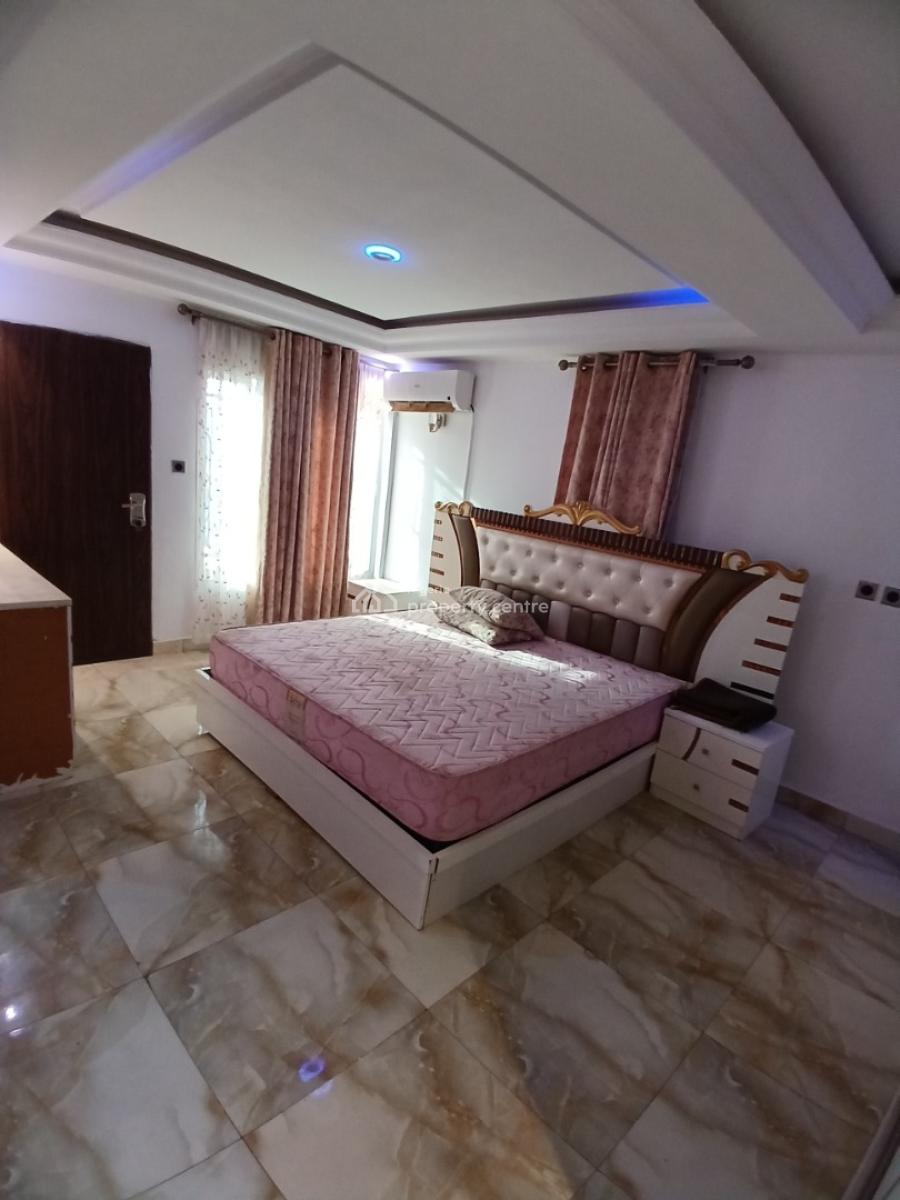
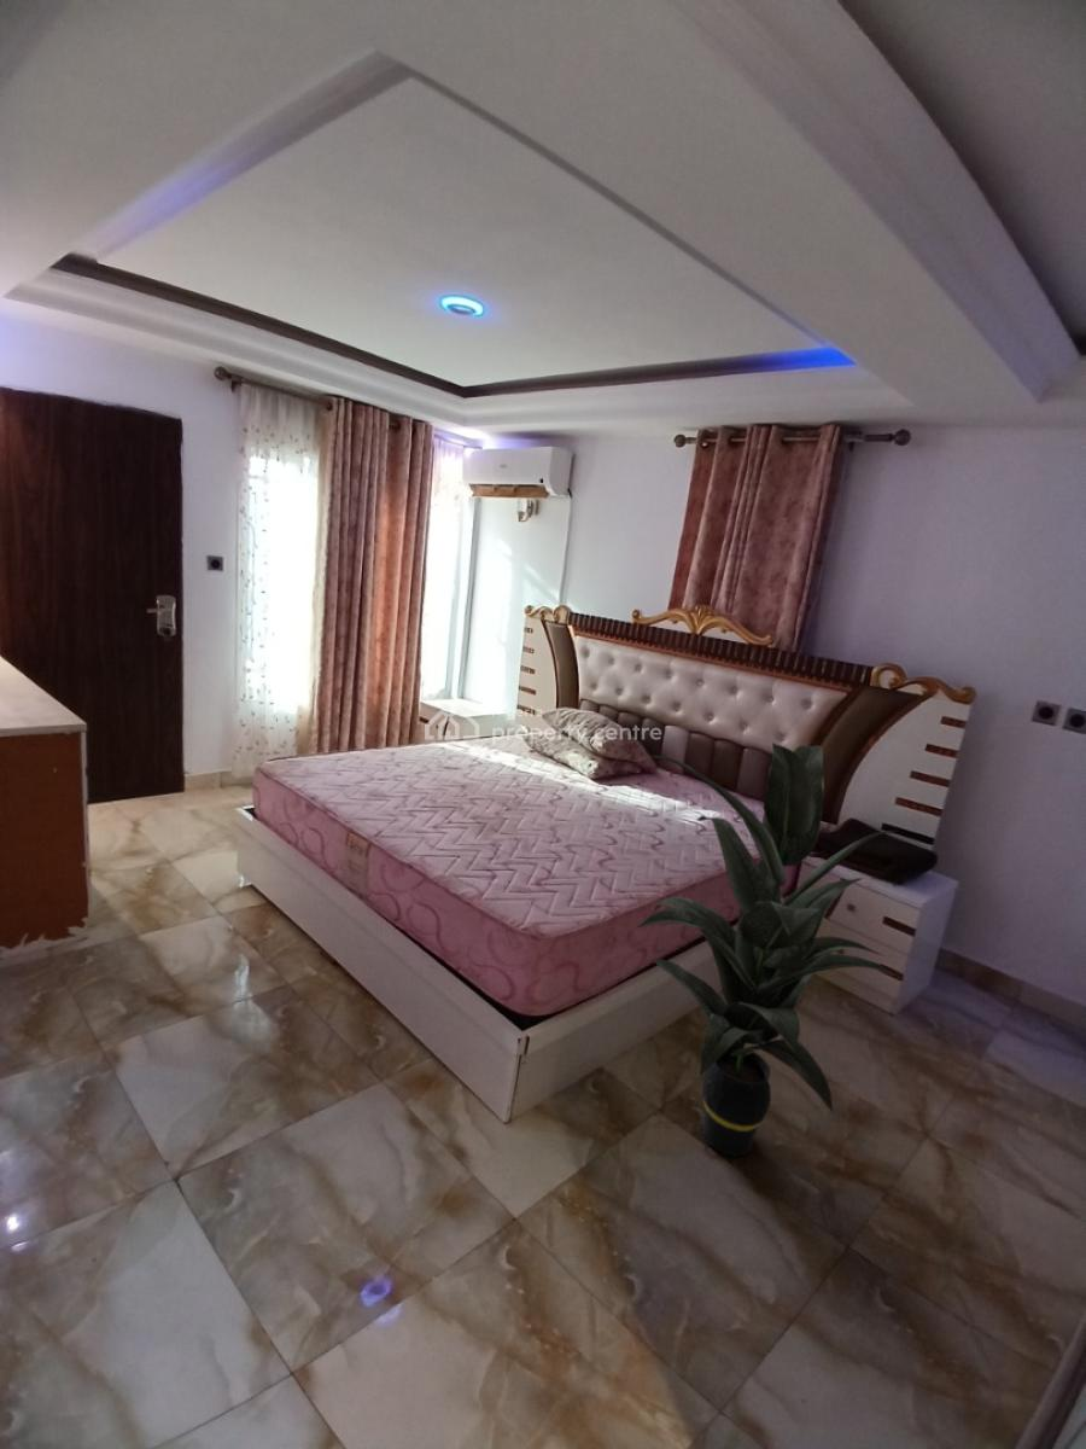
+ indoor plant (747, 949)
